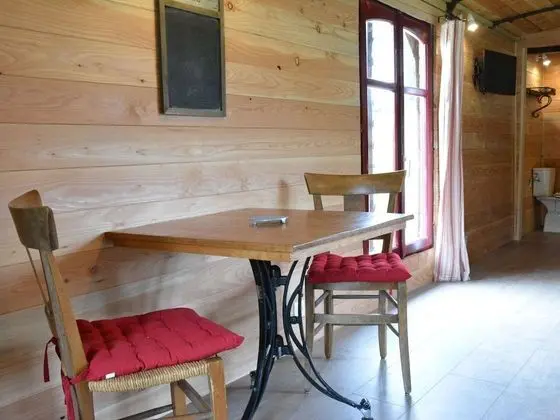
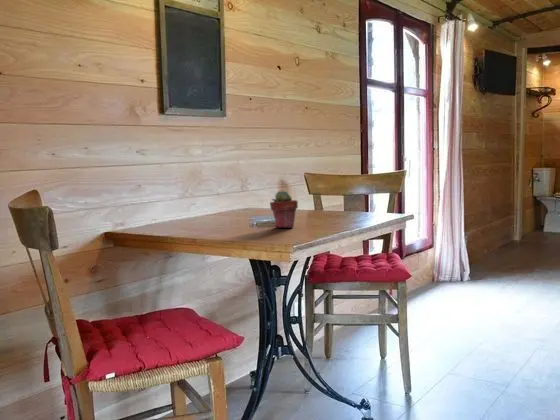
+ potted succulent (284, 208)
